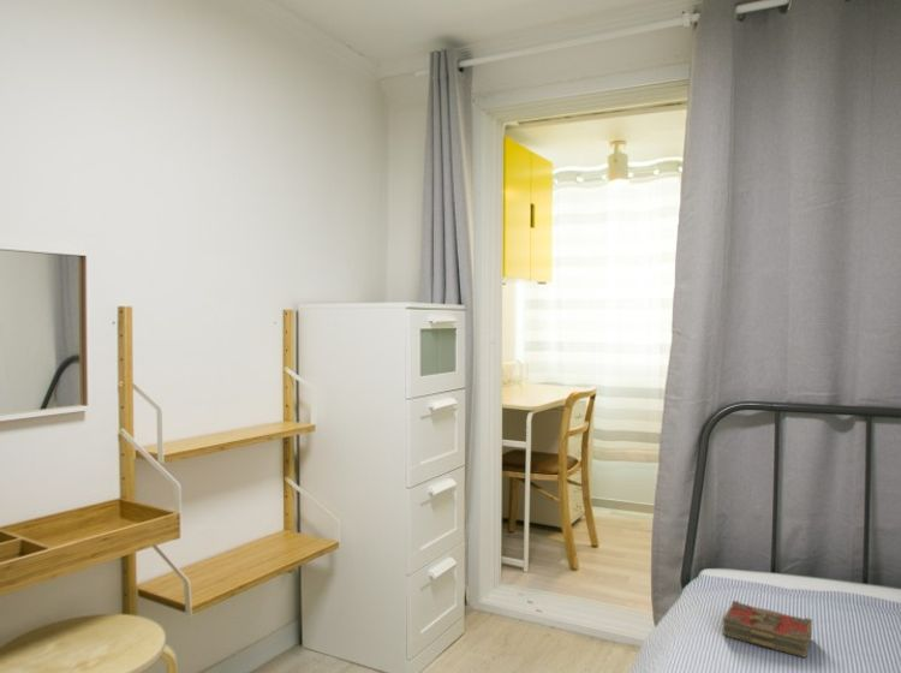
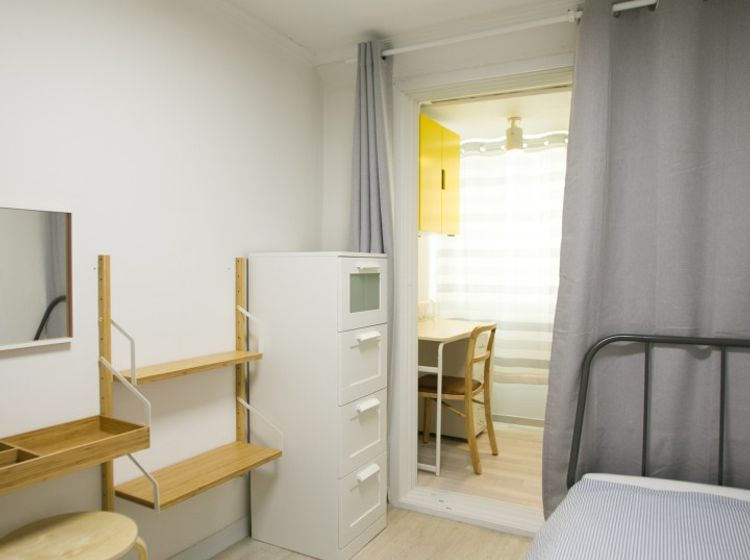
- book (766, 626)
